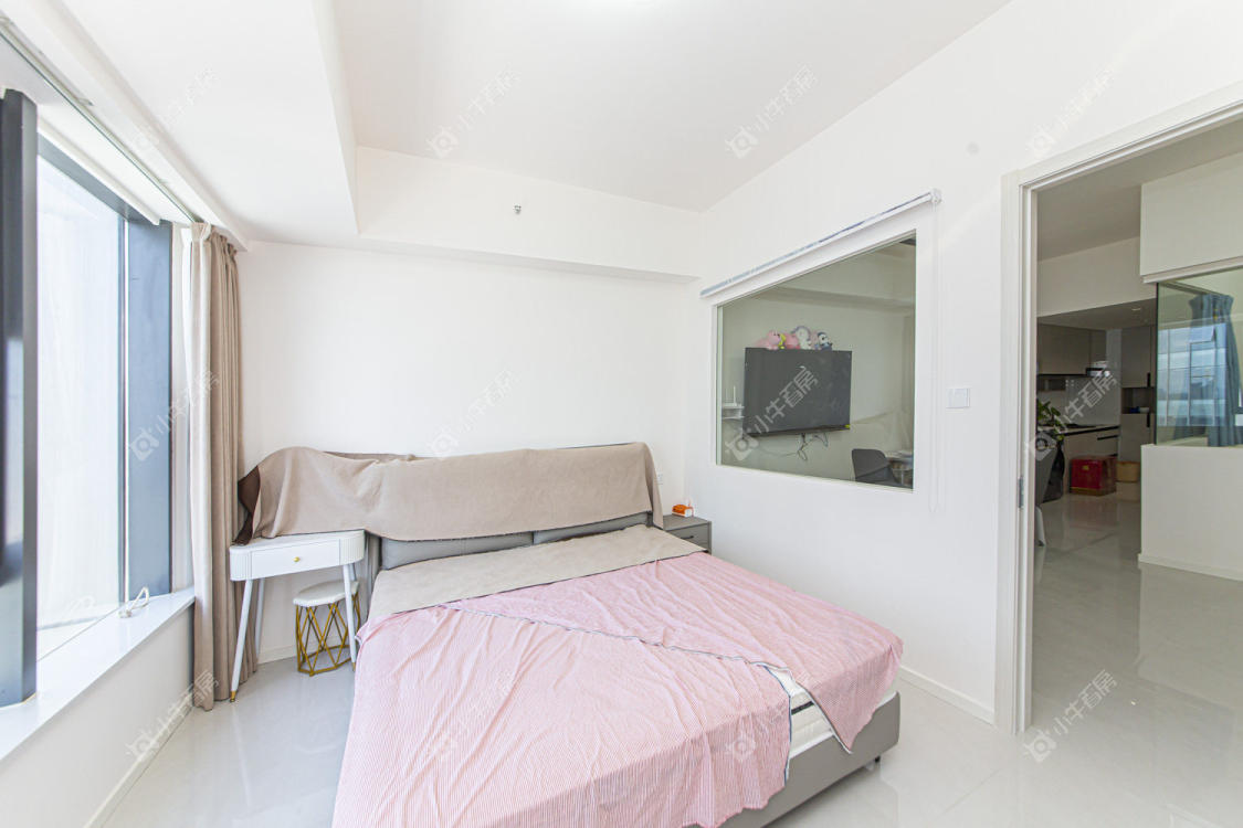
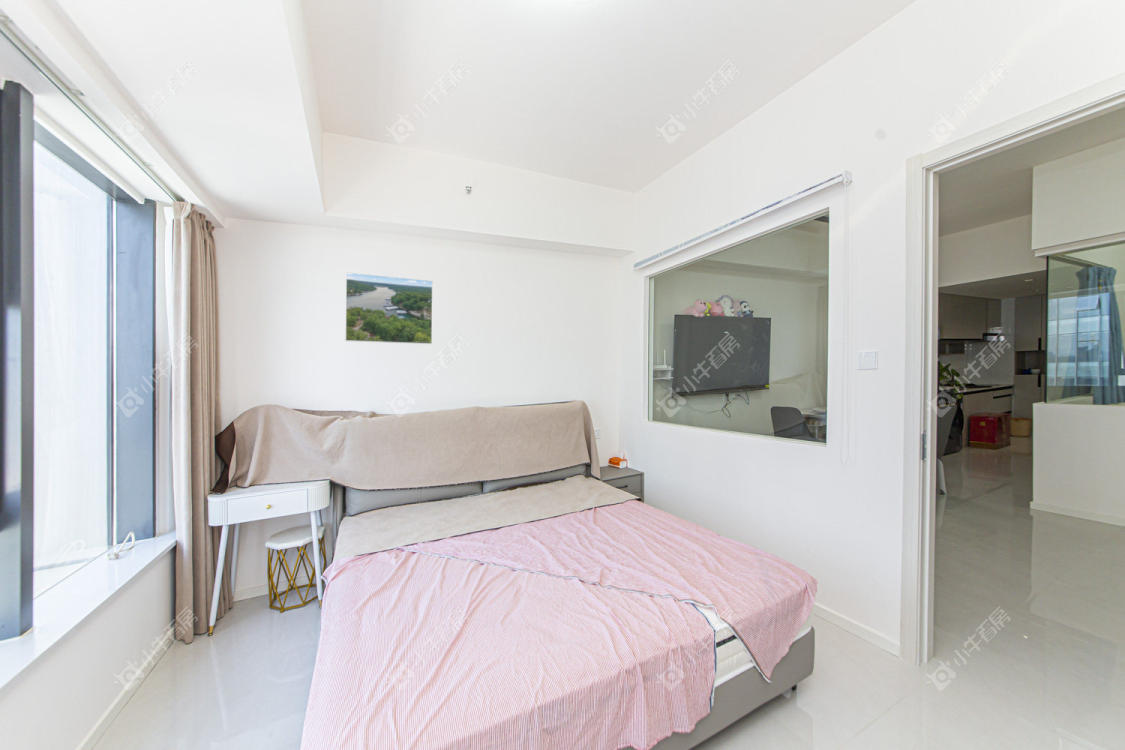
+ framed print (390, 309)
